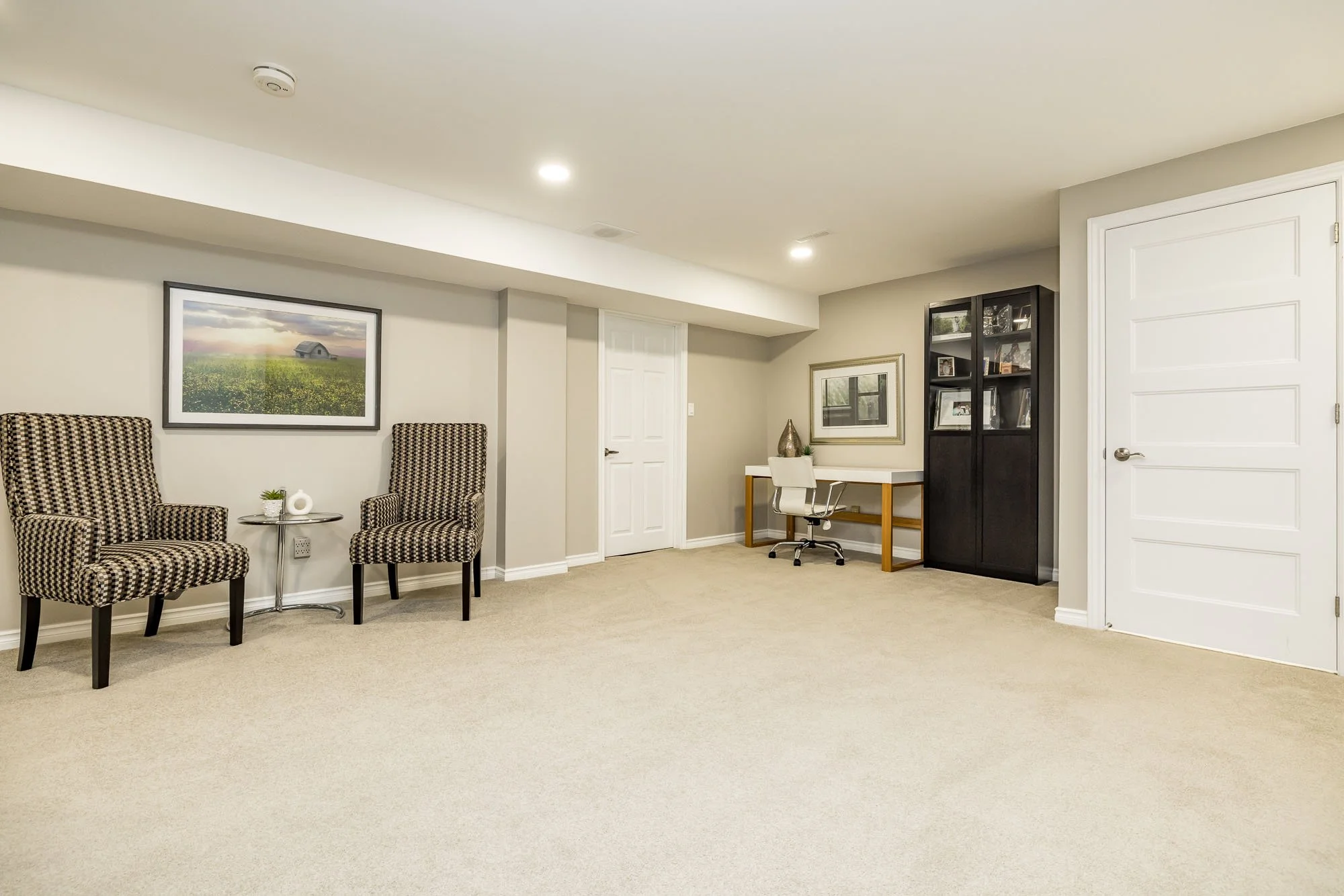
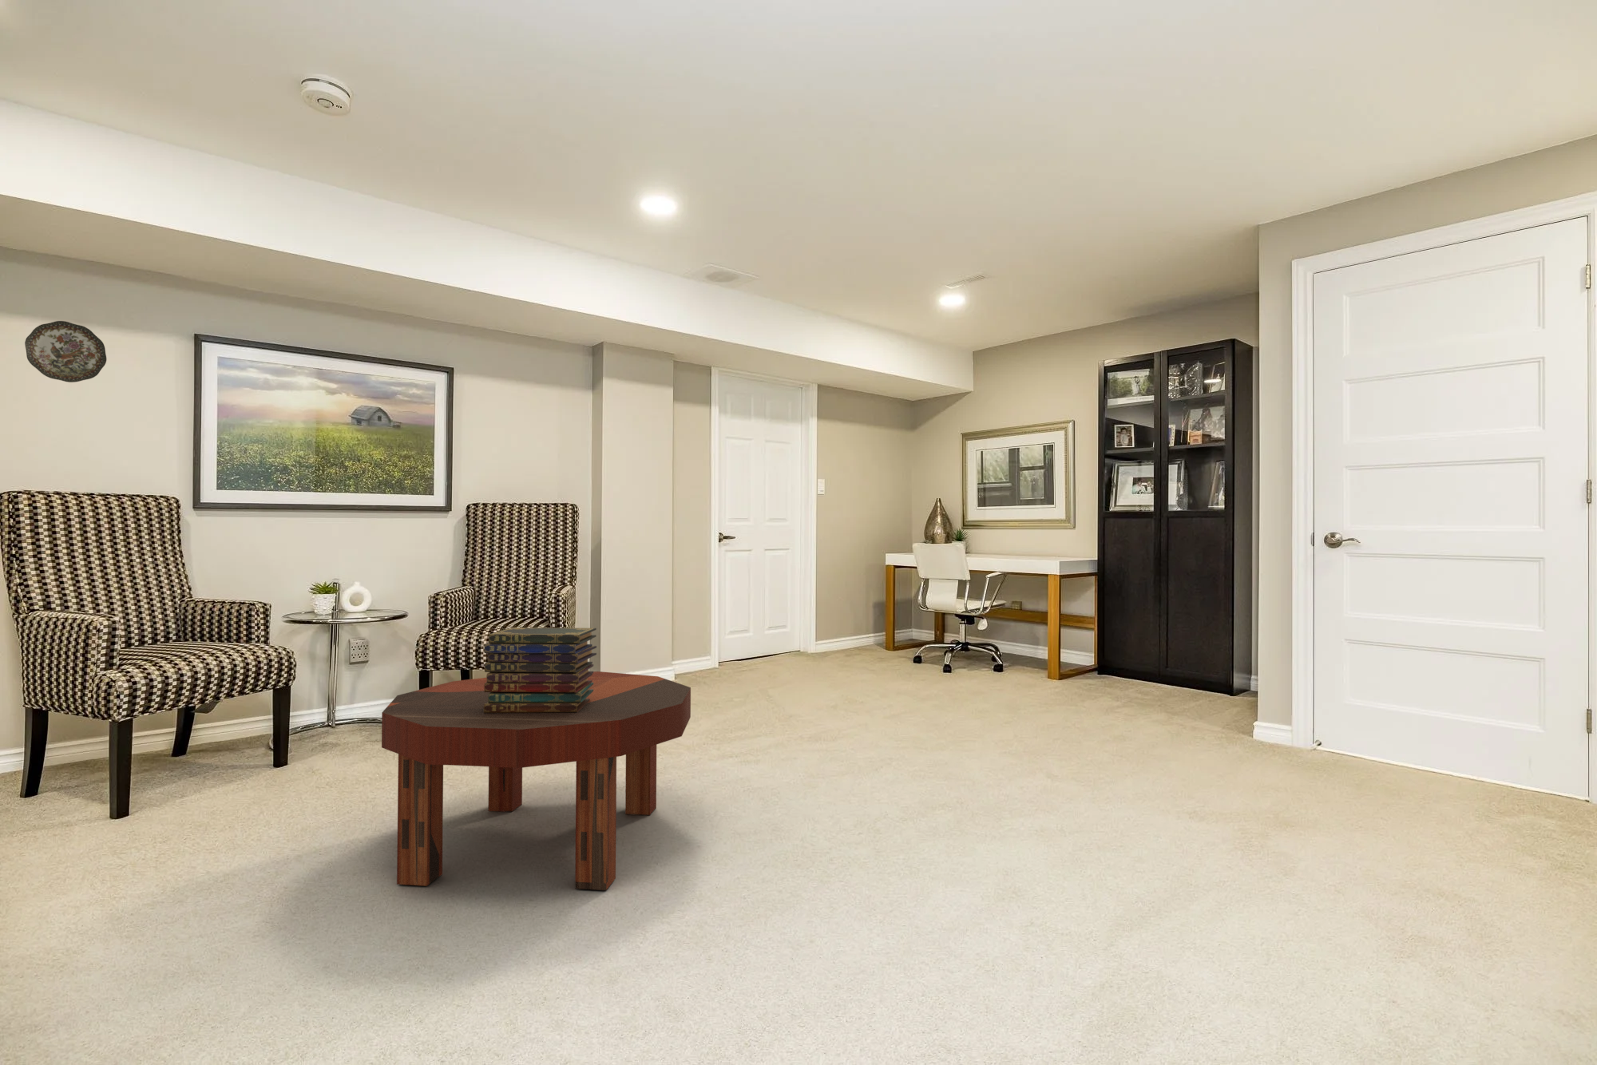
+ decorative plate (67, 352)
+ book stack (542, 668)
+ coffee table (547, 764)
